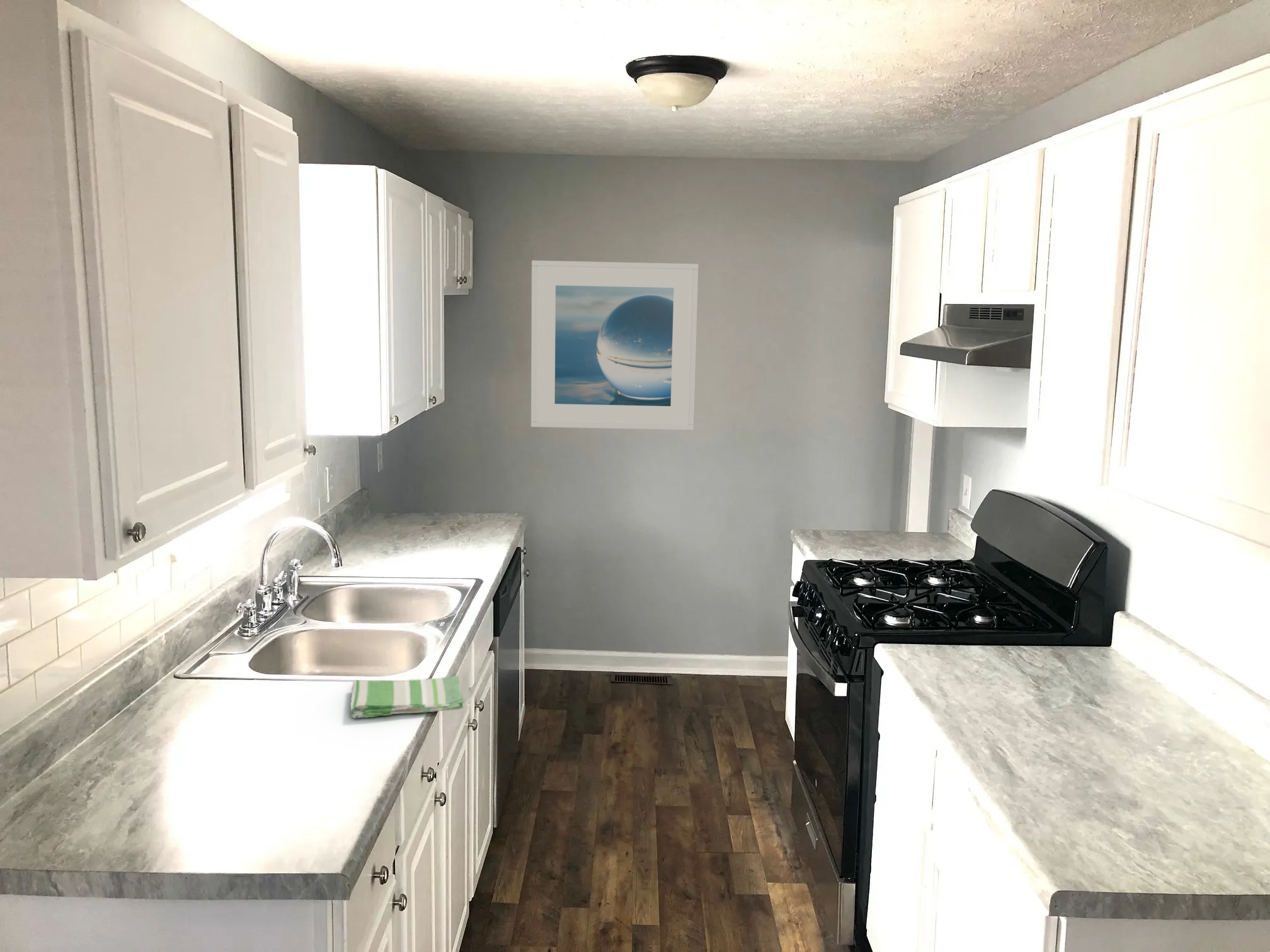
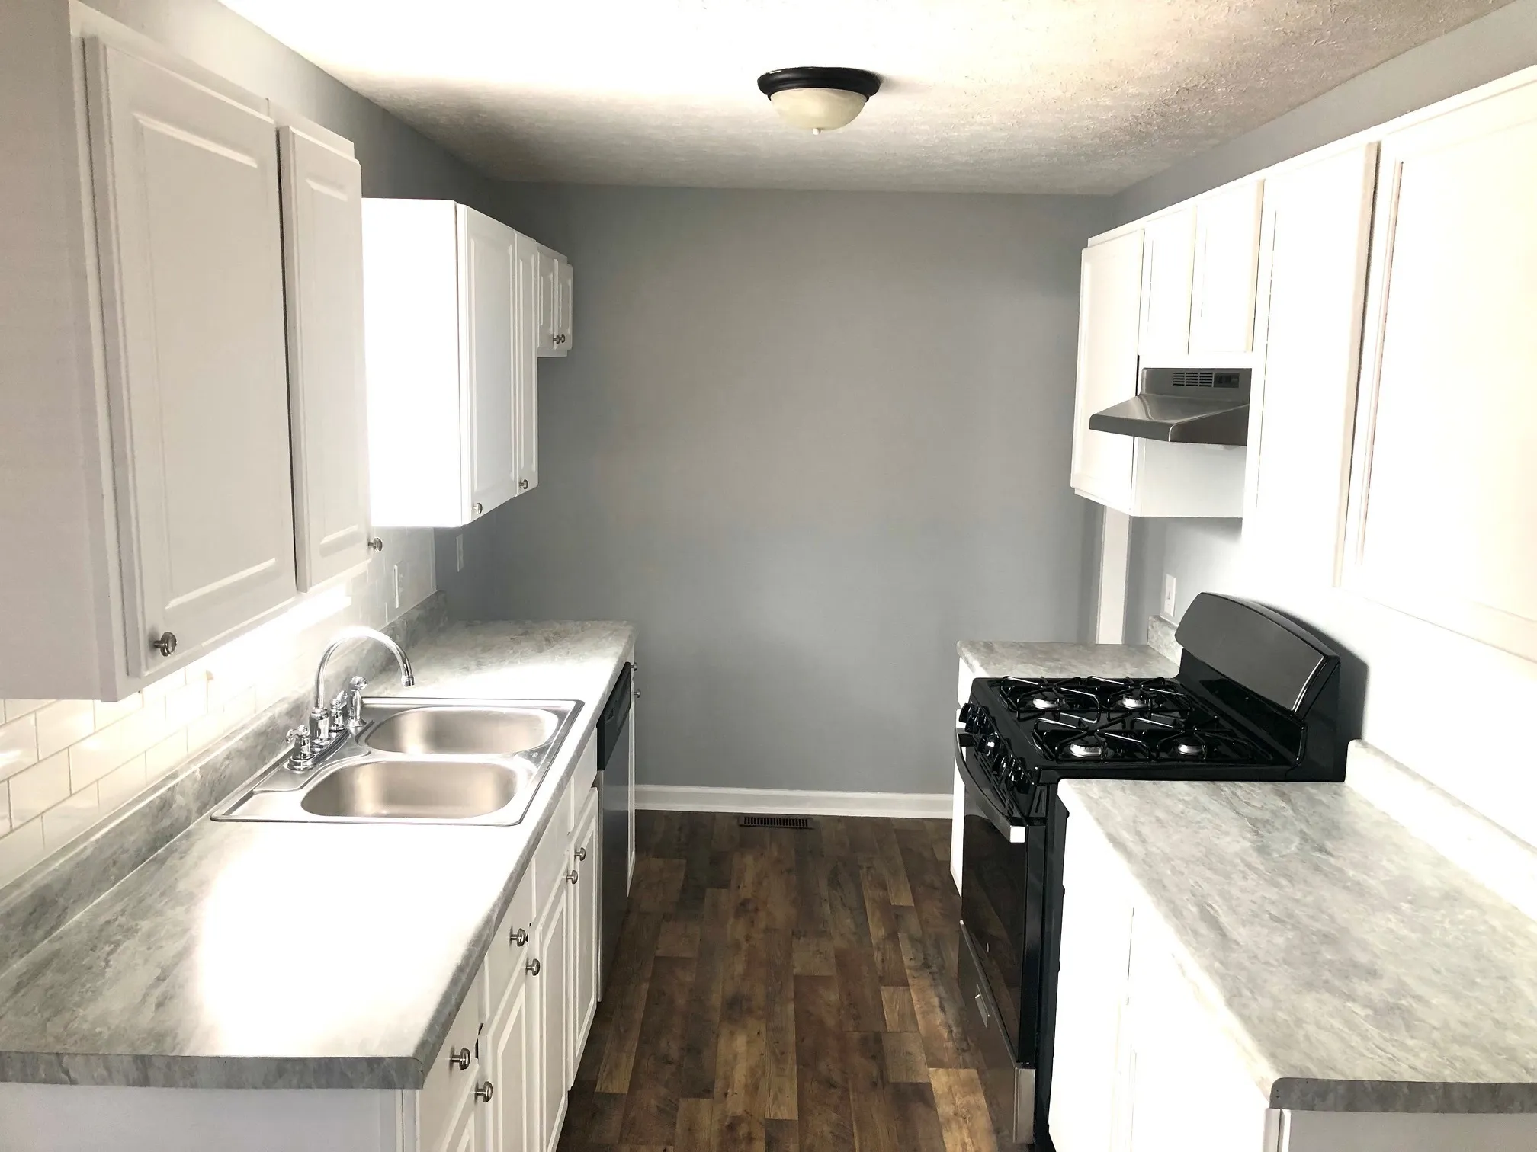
- dish towel (407, 694)
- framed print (614, 346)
